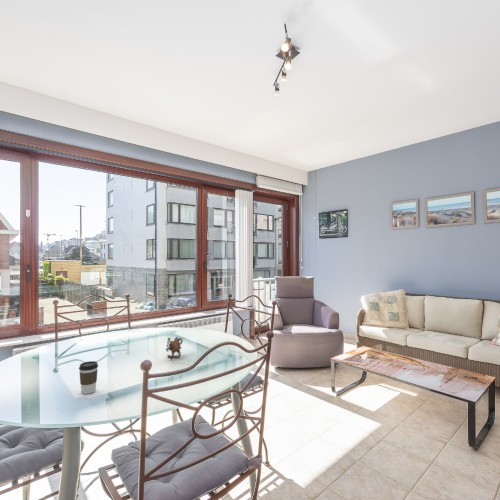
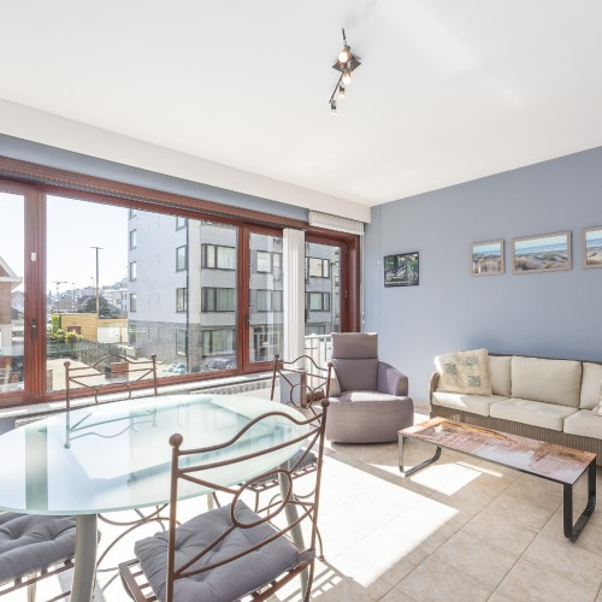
- teapot (174, 346)
- coffee cup (88, 377)
